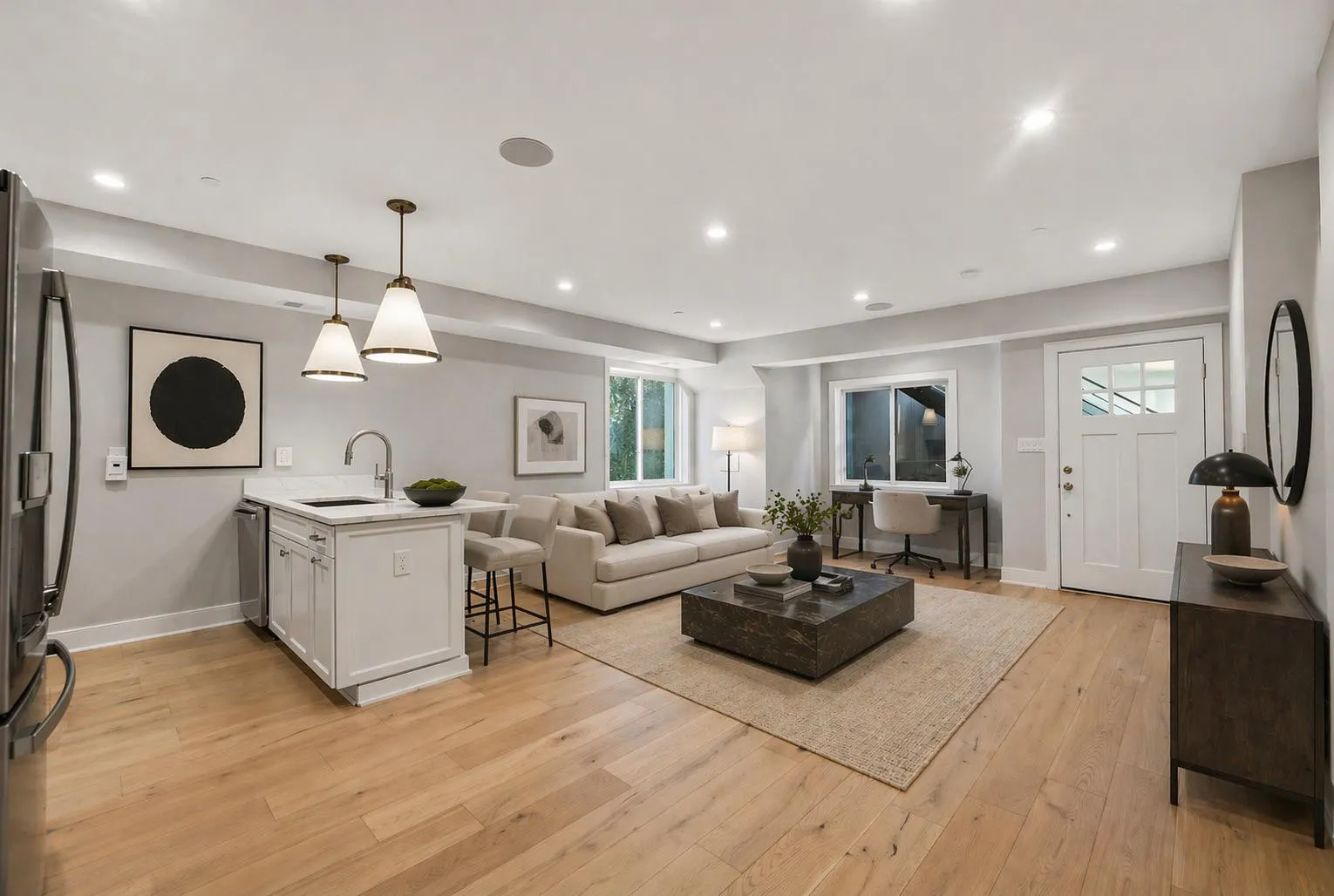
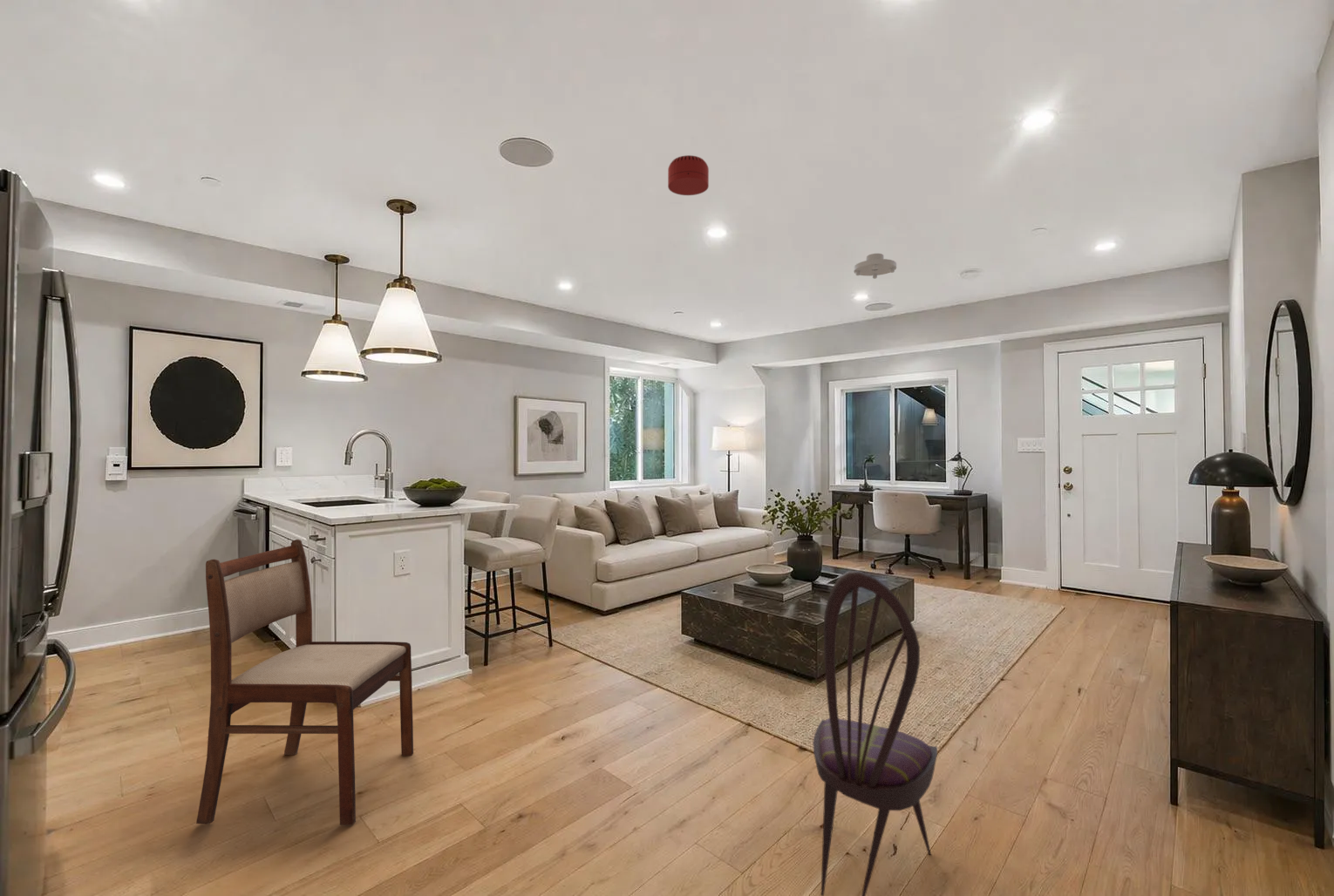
+ dining chair (861, 718)
+ smoke detector (688, 174)
+ ceiling light (875, 264)
+ dining chair (316, 666)
